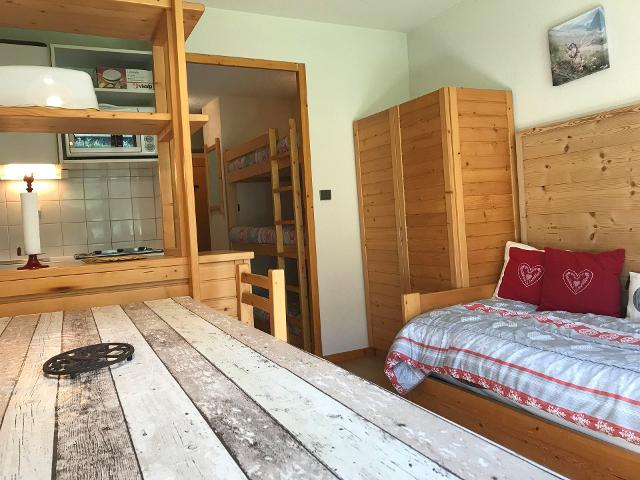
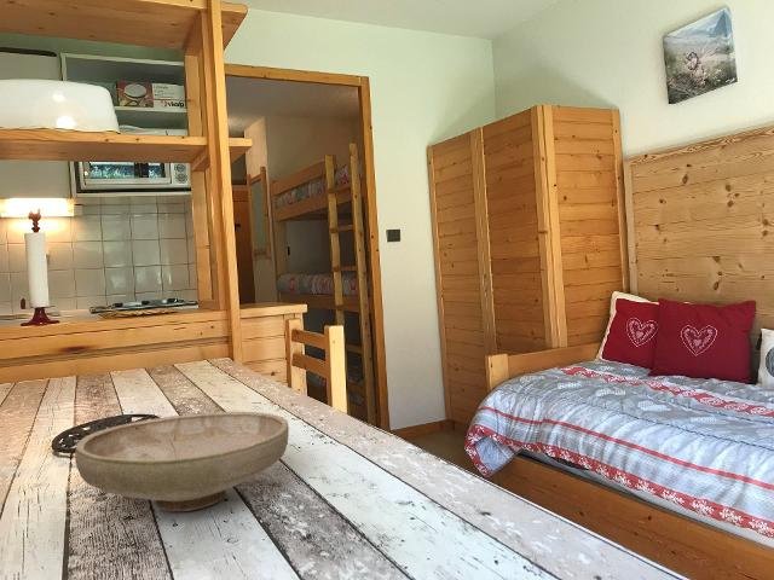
+ bowl (189, 464)
